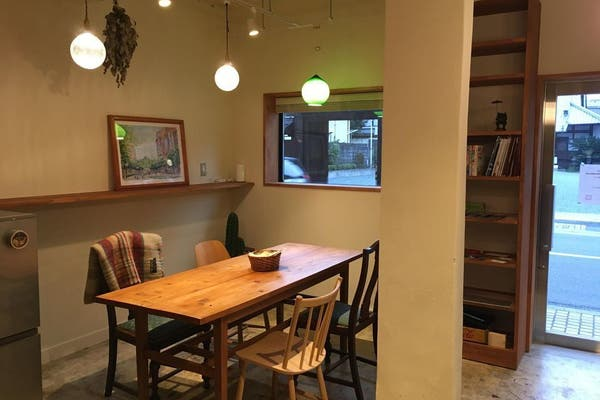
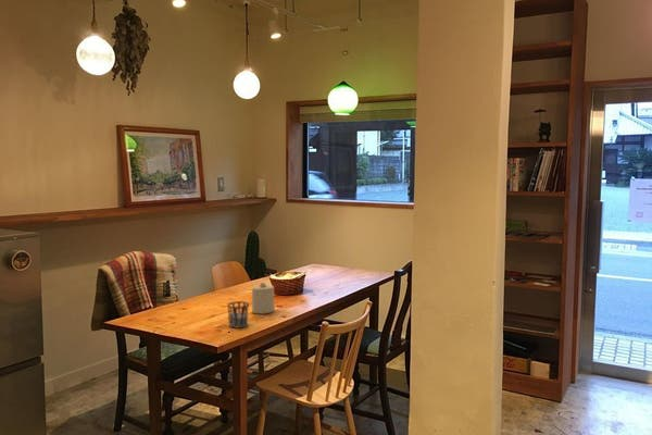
+ cup (238, 314)
+ candle (263, 296)
